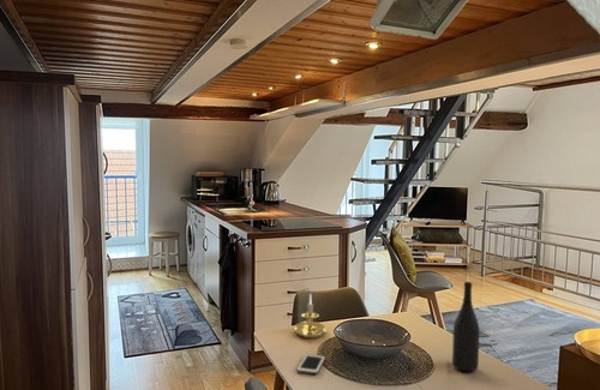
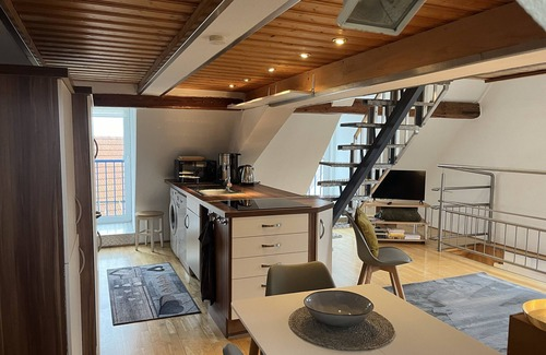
- cell phone (311, 364)
- wine bottle (466, 325)
- candle holder (310, 313)
